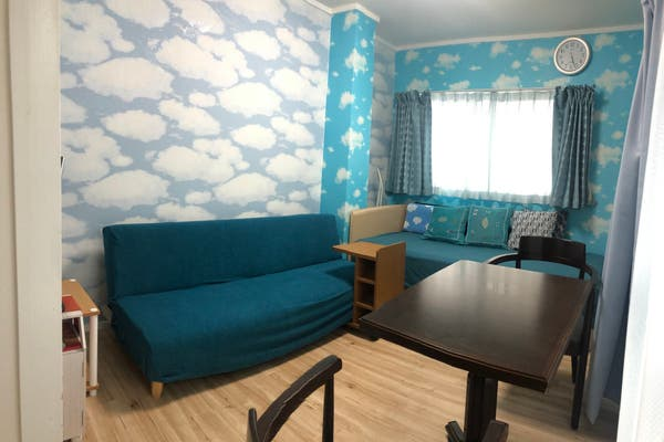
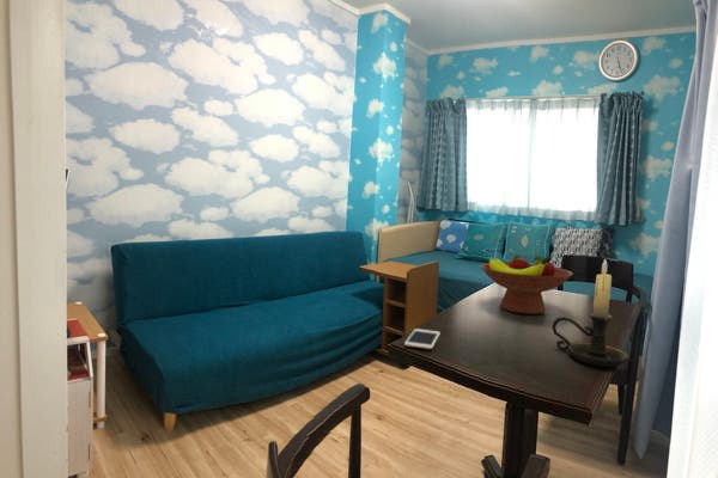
+ fruit bowl (524, 281)
+ candle holder (592, 305)
+ cell phone (422, 338)
